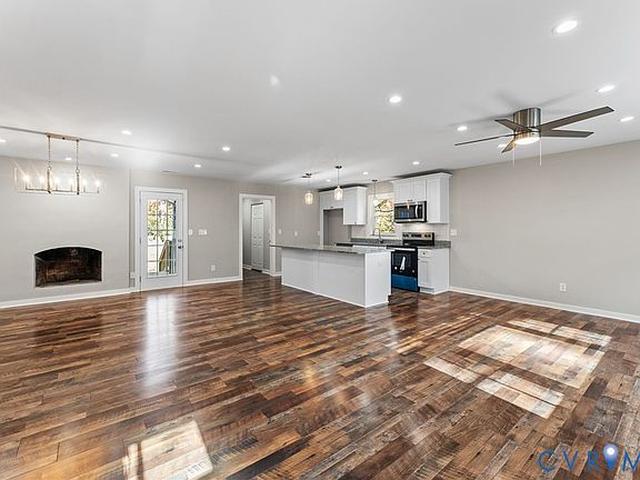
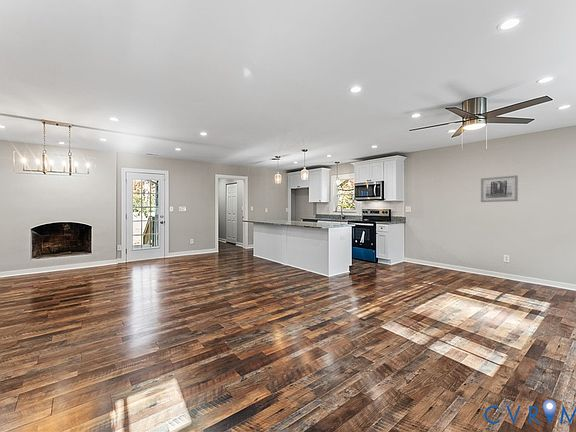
+ wall art (498, 189)
